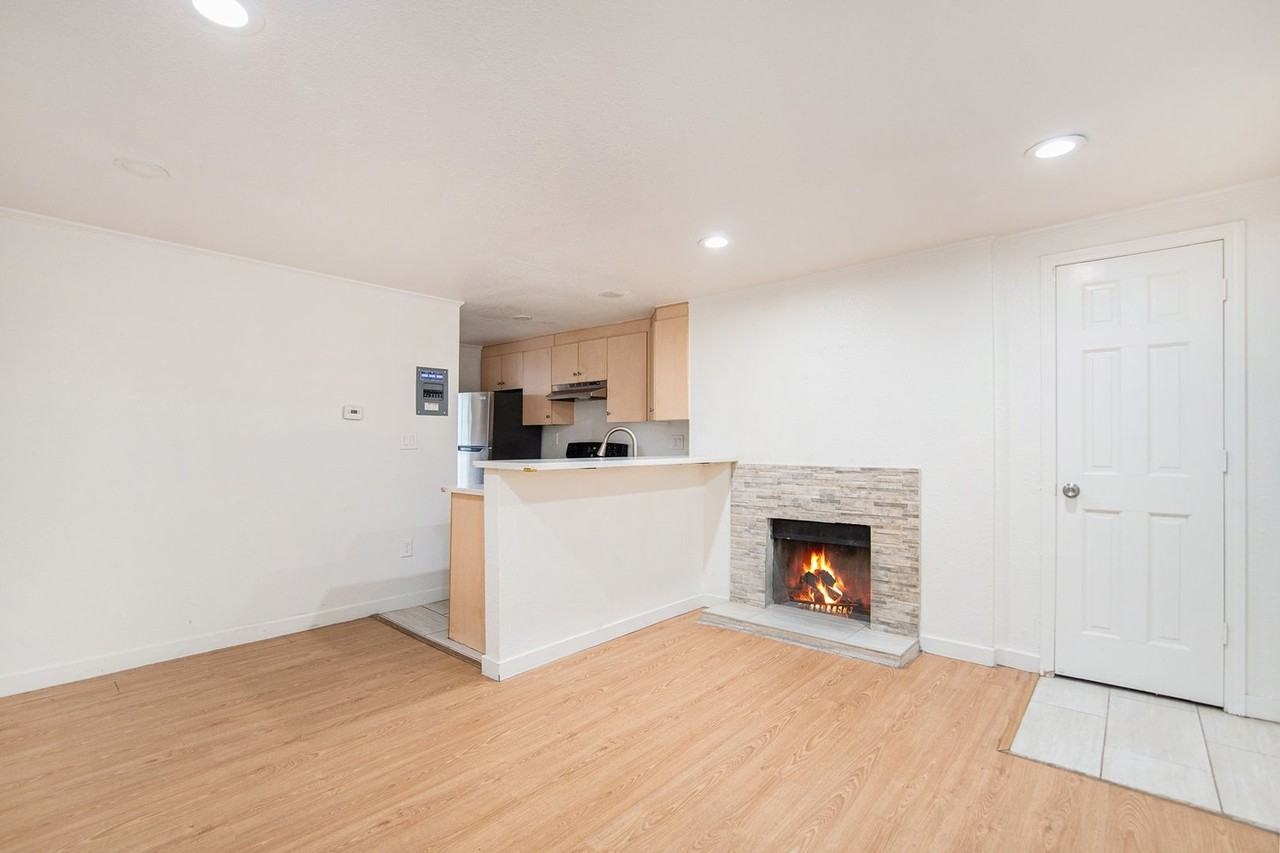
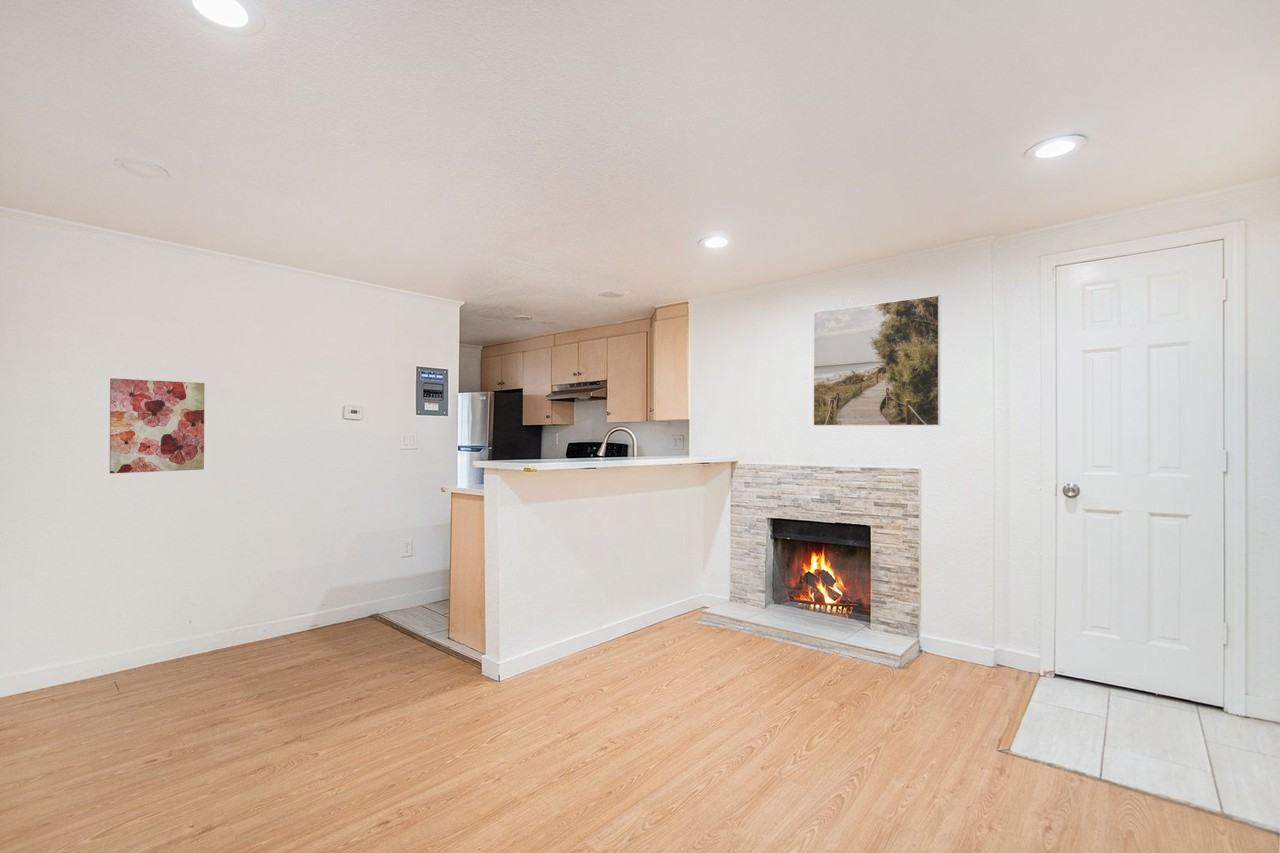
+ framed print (872, 365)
+ wall art (159, 426)
